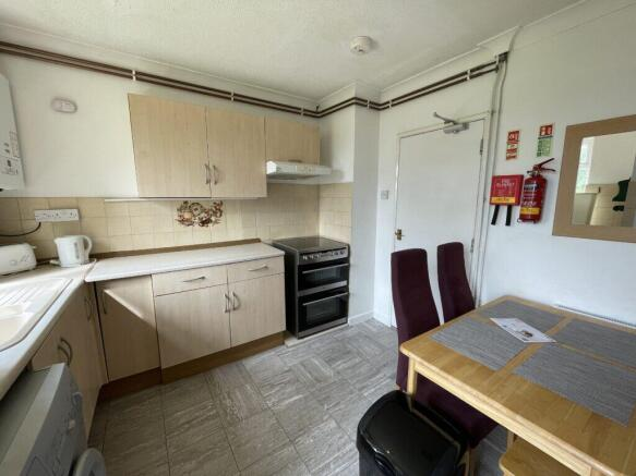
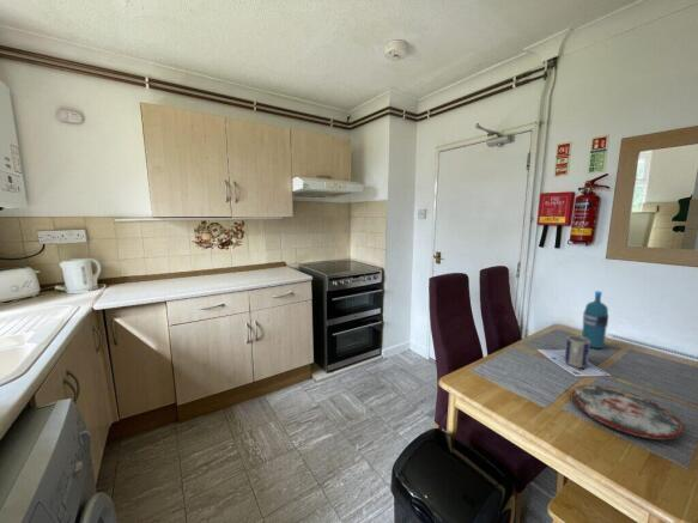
+ mug (576, 352)
+ plate (621, 408)
+ water bottle (595, 318)
